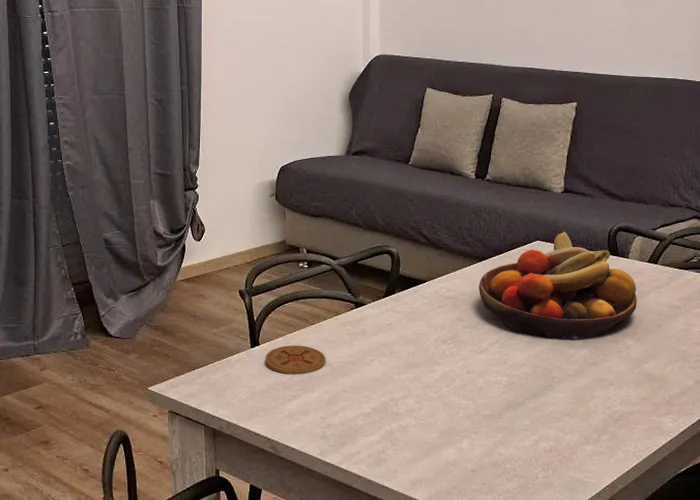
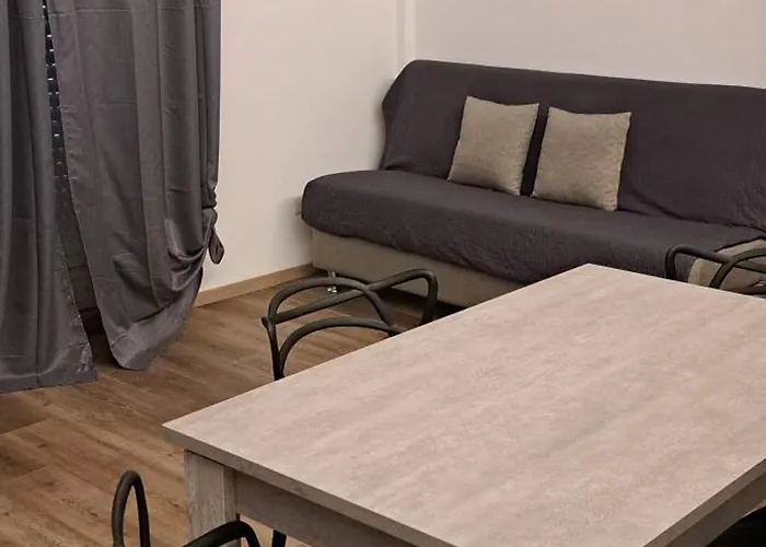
- coaster (295, 359)
- fruit bowl (557, 282)
